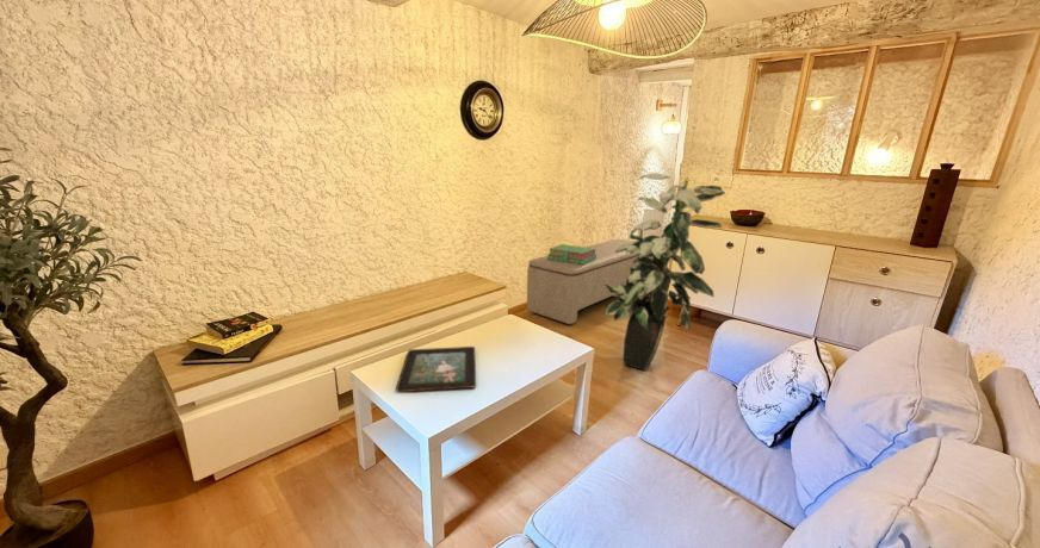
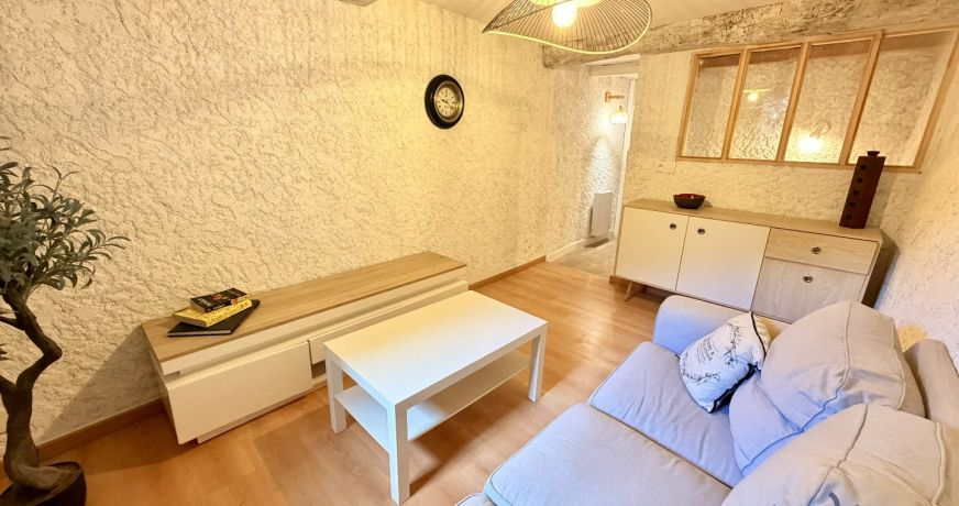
- indoor plant (656, 274)
- bench (598, 274)
- stack of books (571, 253)
- decorative tray (439, 367)
